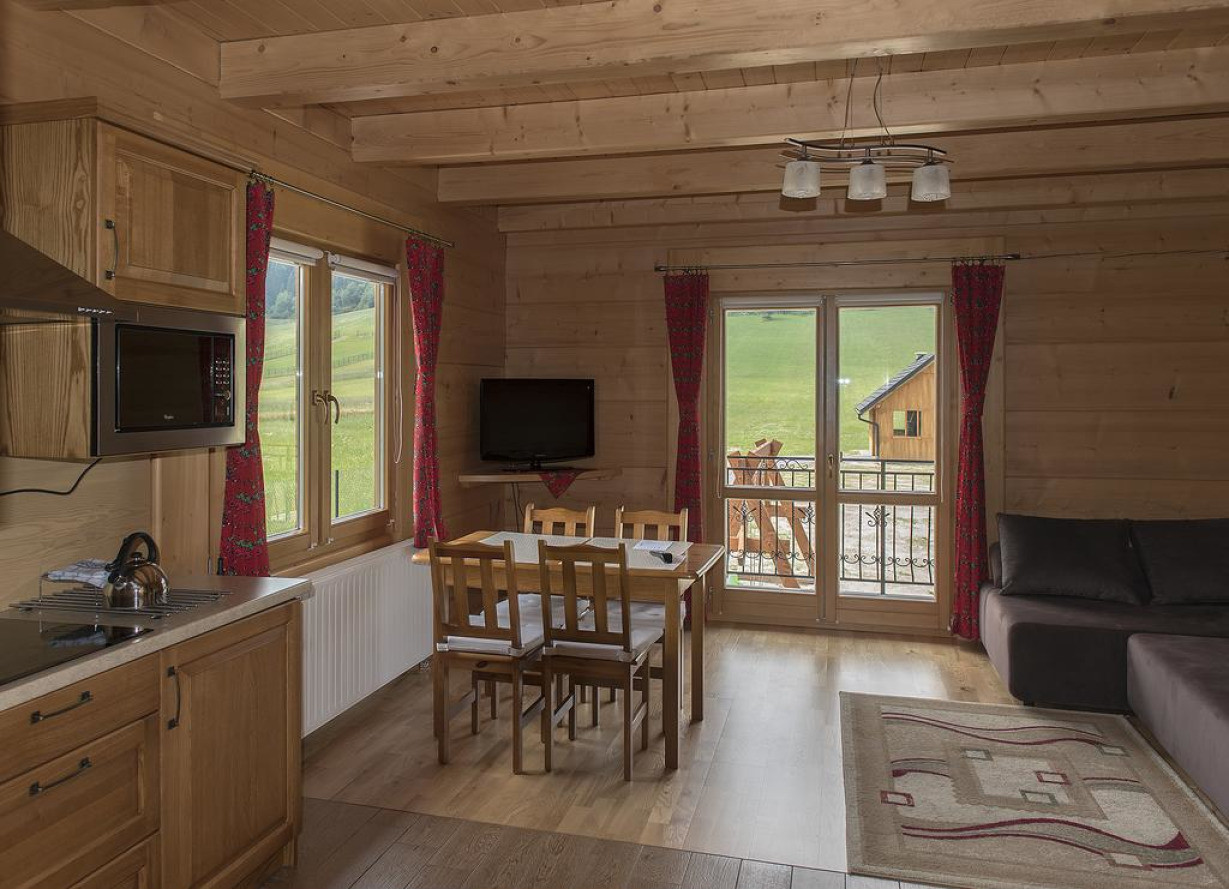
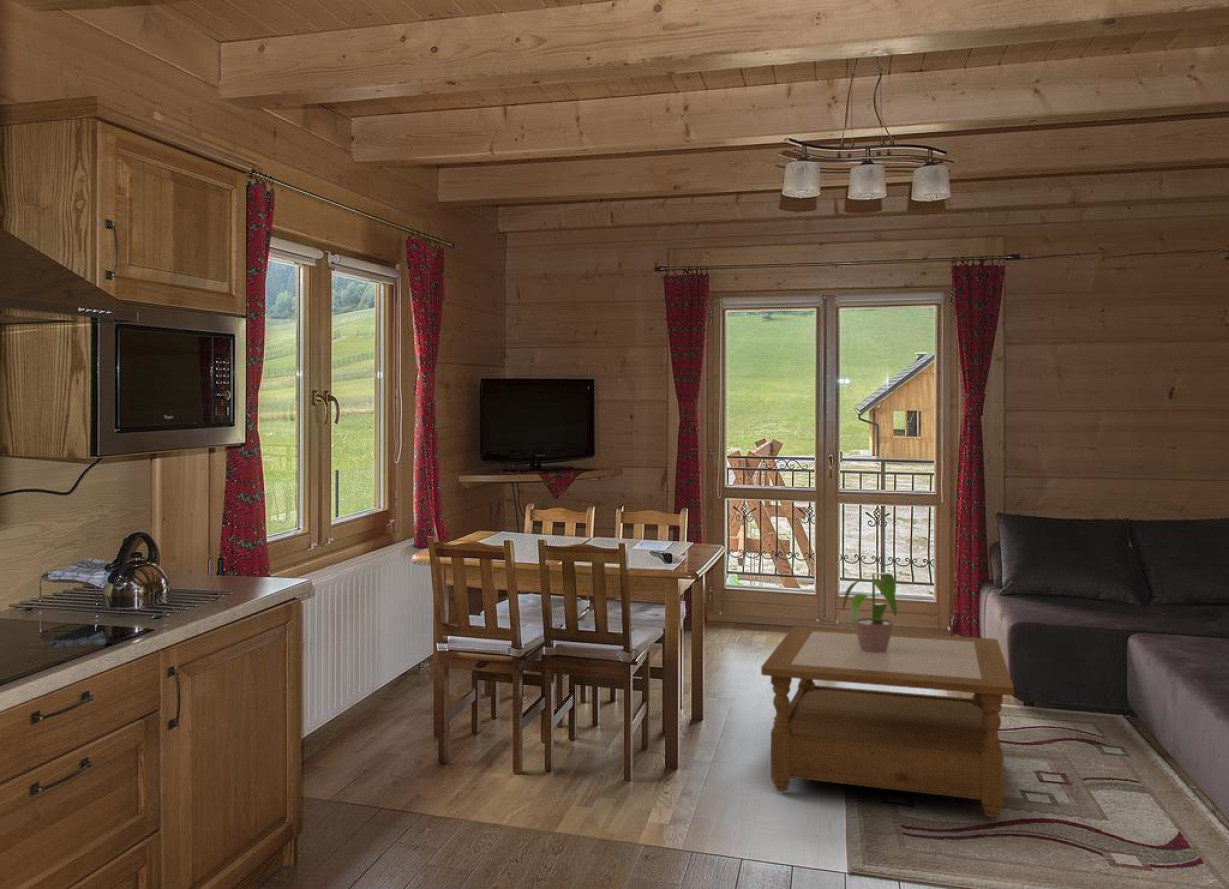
+ coffee table (887, 710)
+ potted plant (873, 610)
